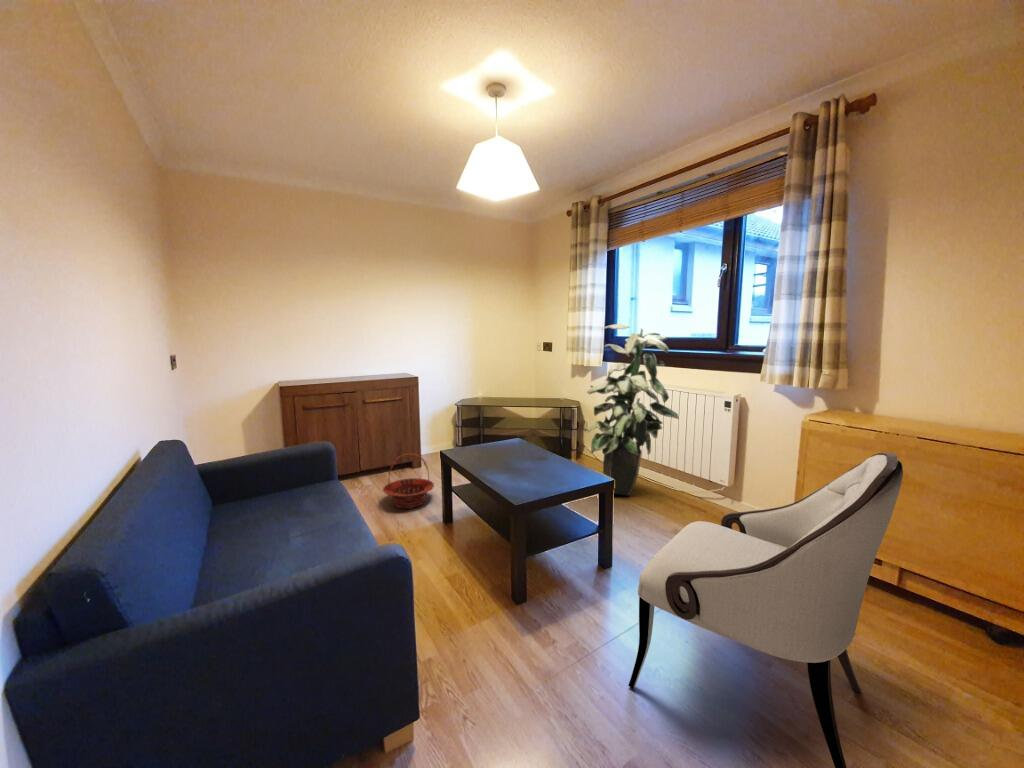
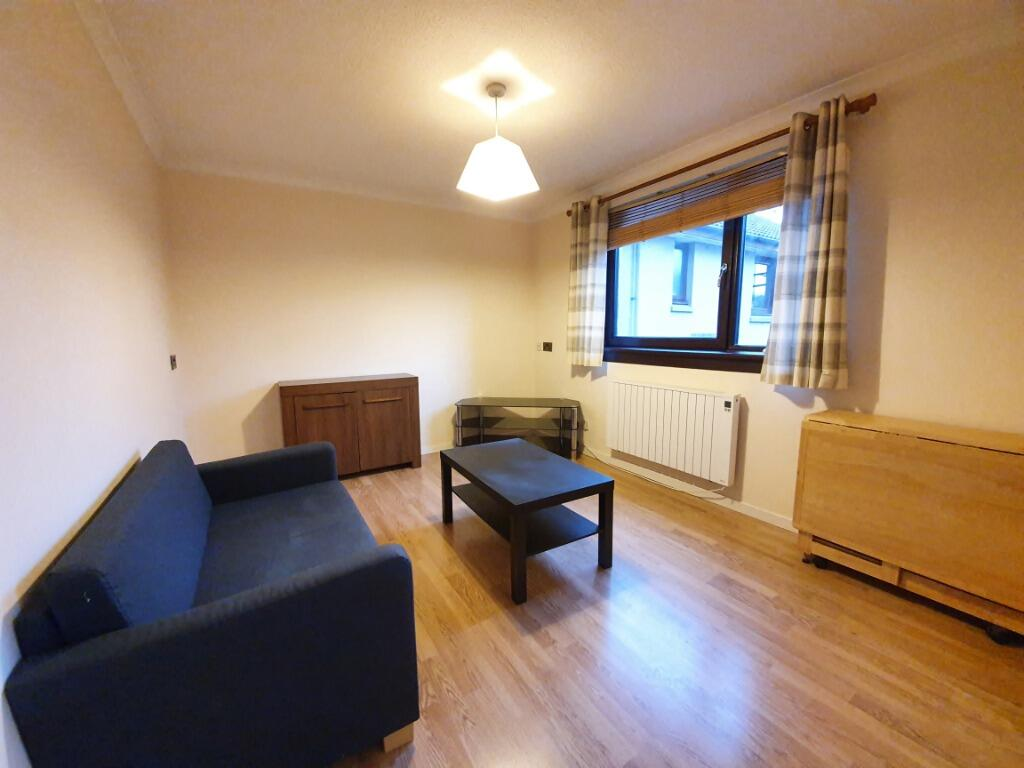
- basket (408, 479)
- armchair (760, 566)
- indoor plant (625, 409)
